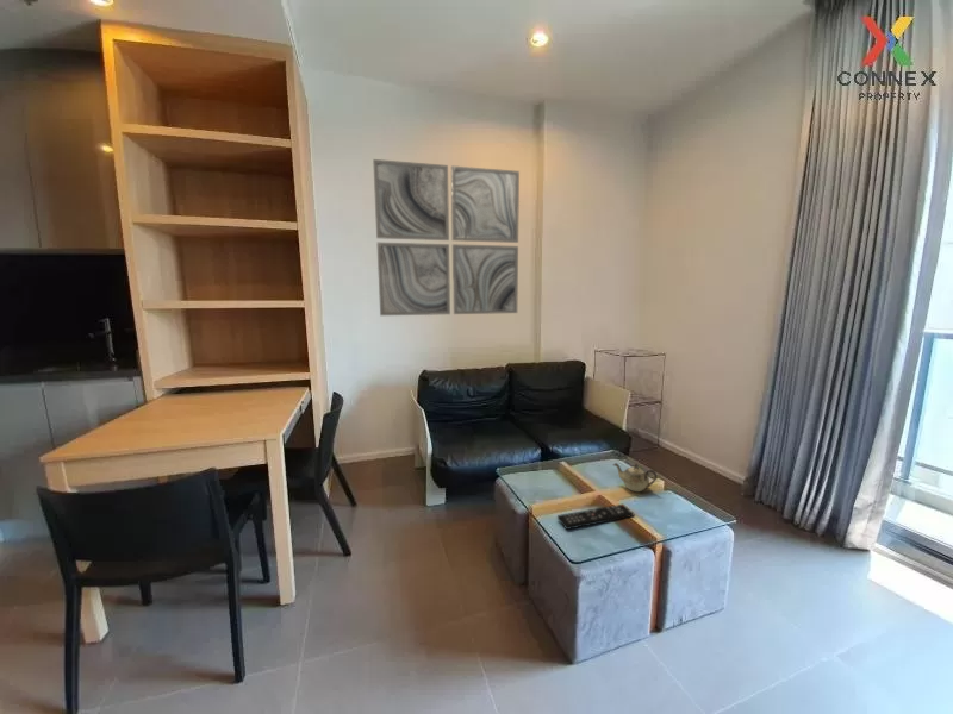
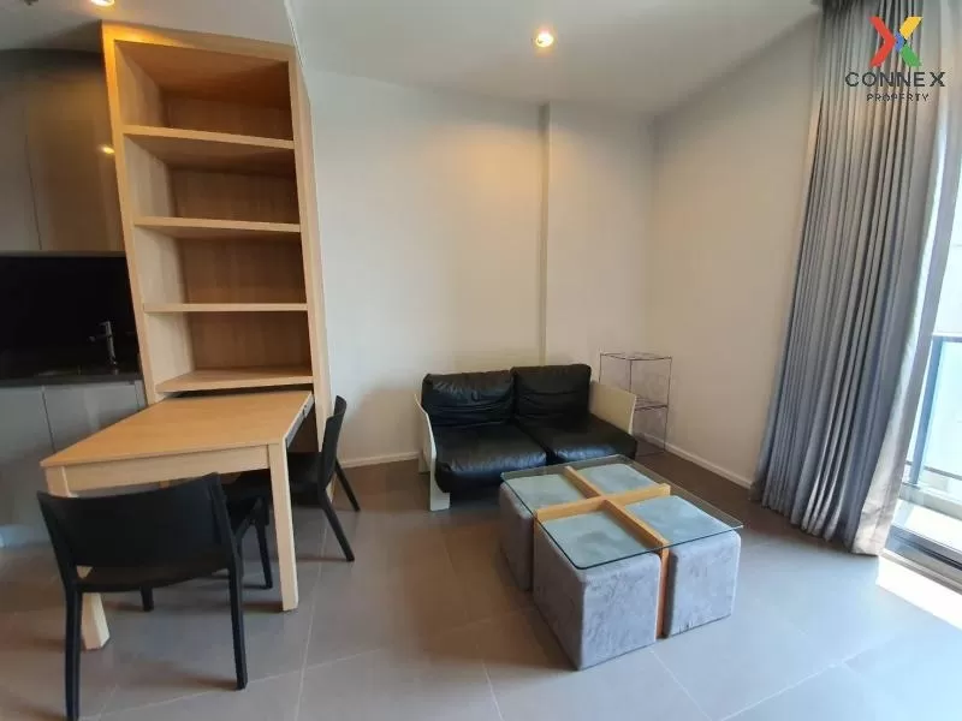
- remote control (596, 515)
- teapot (634, 475)
- wall art (448, 244)
